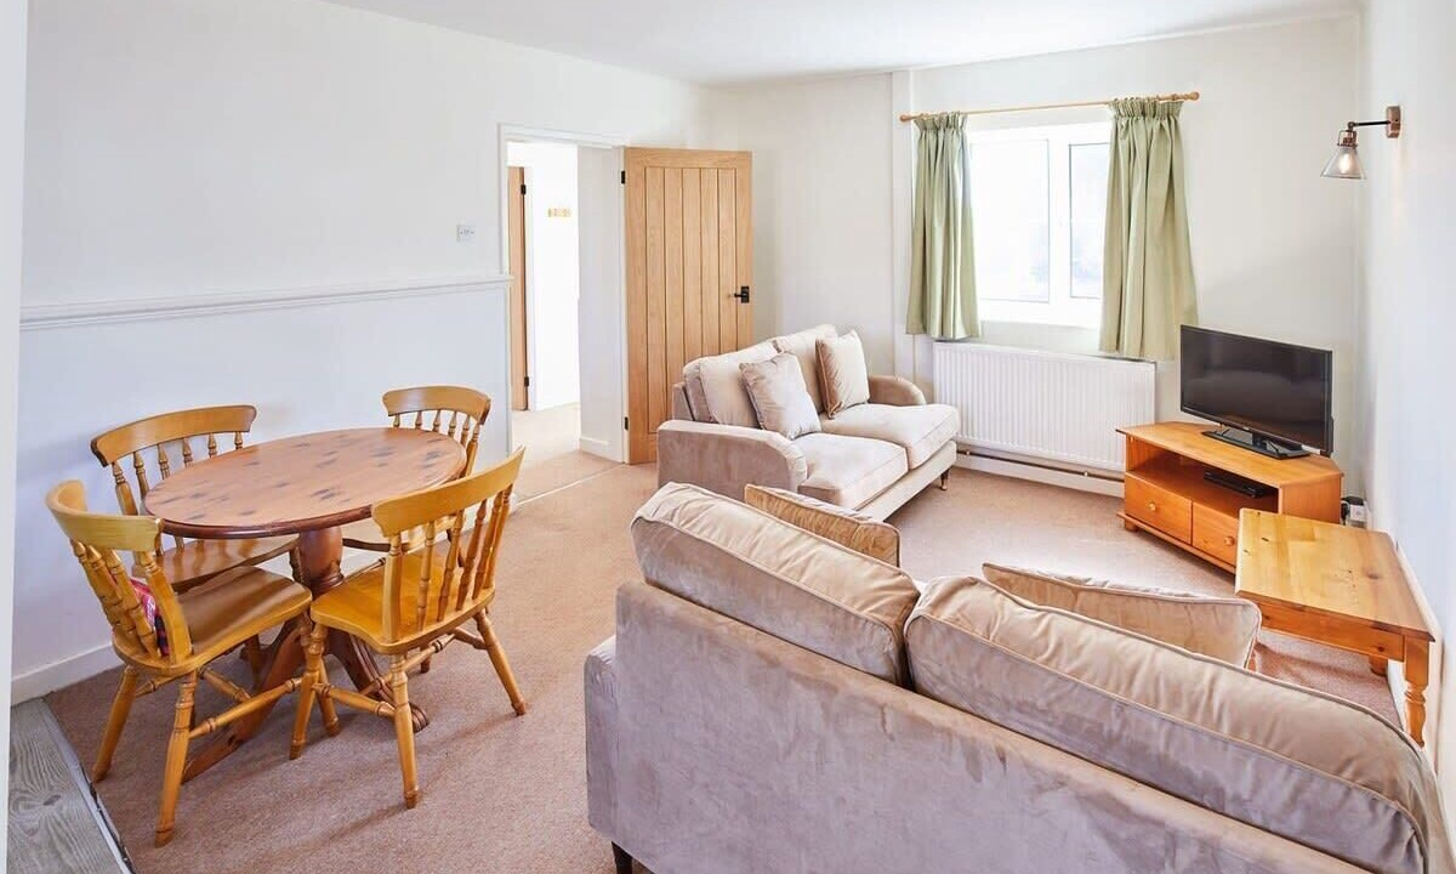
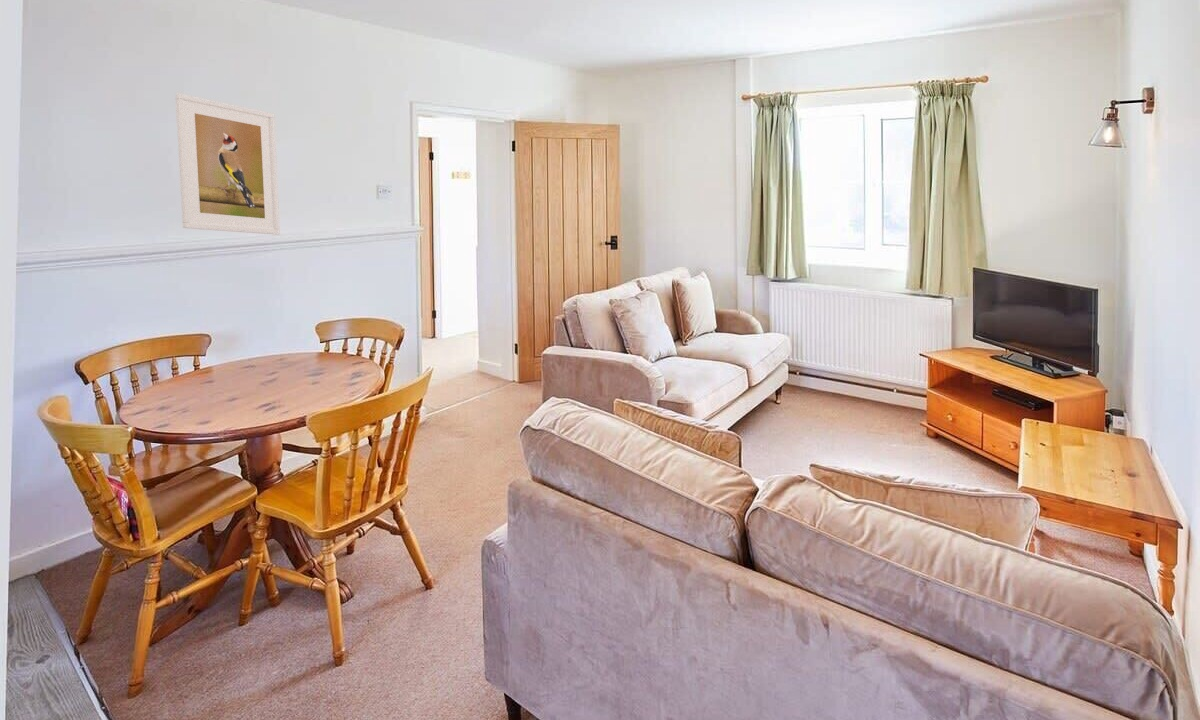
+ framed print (230, 168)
